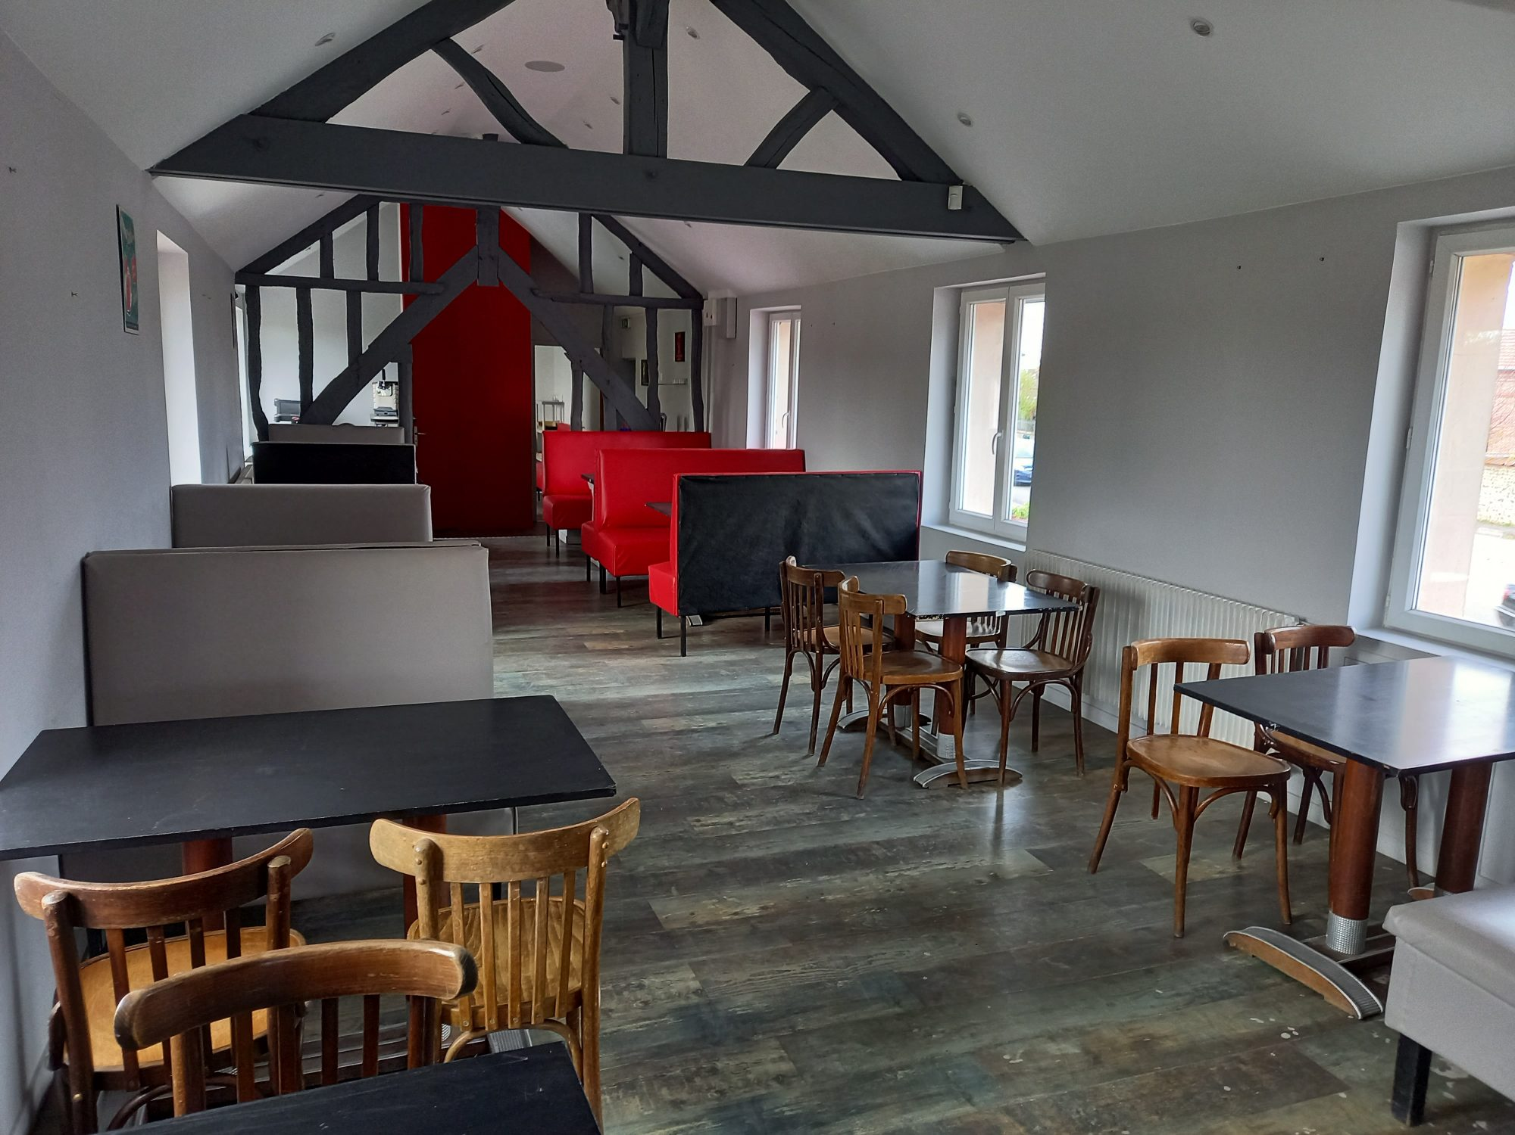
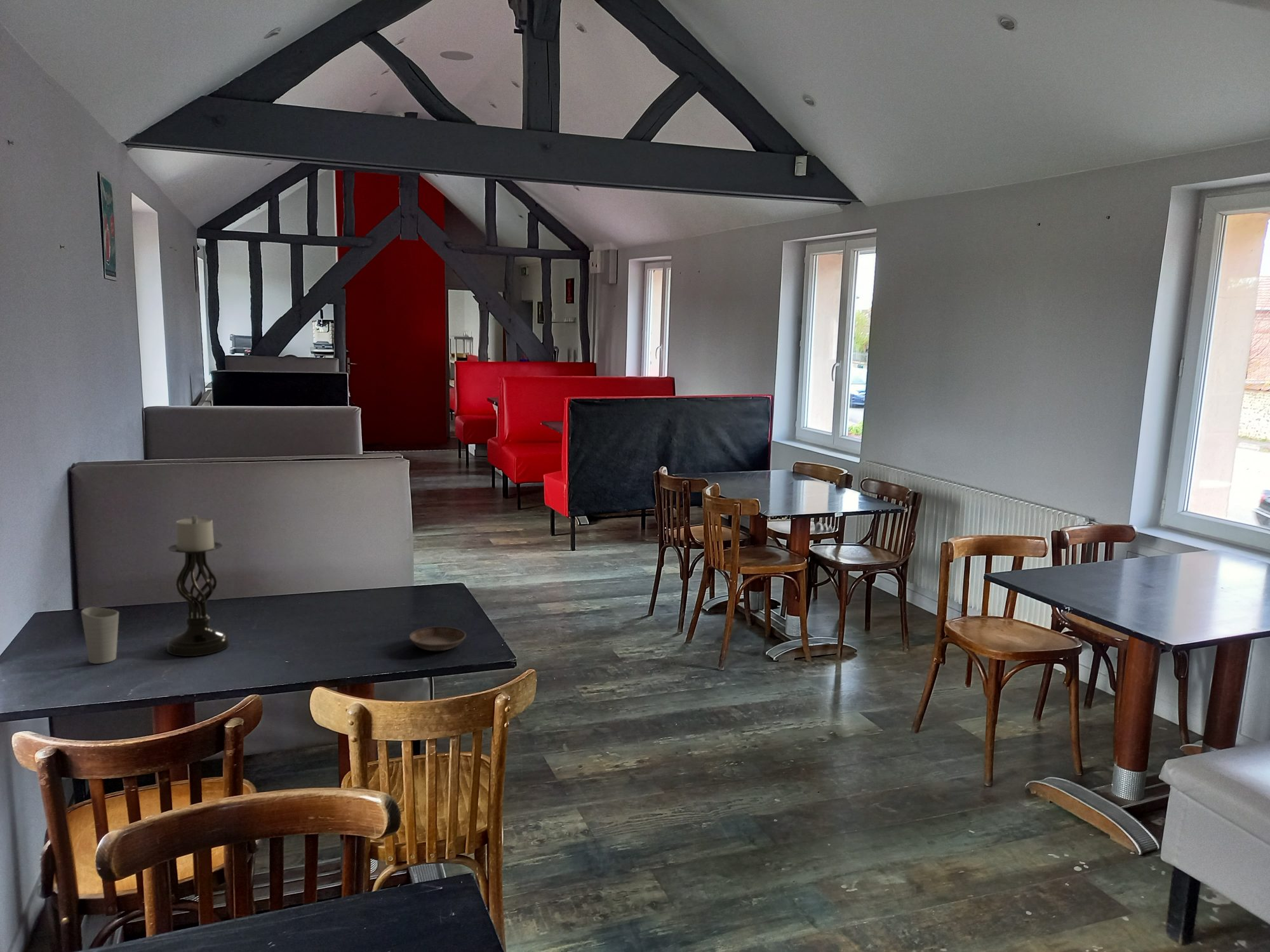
+ saucer (438, 639)
+ cup (101, 634)
+ candle holder (196, 581)
